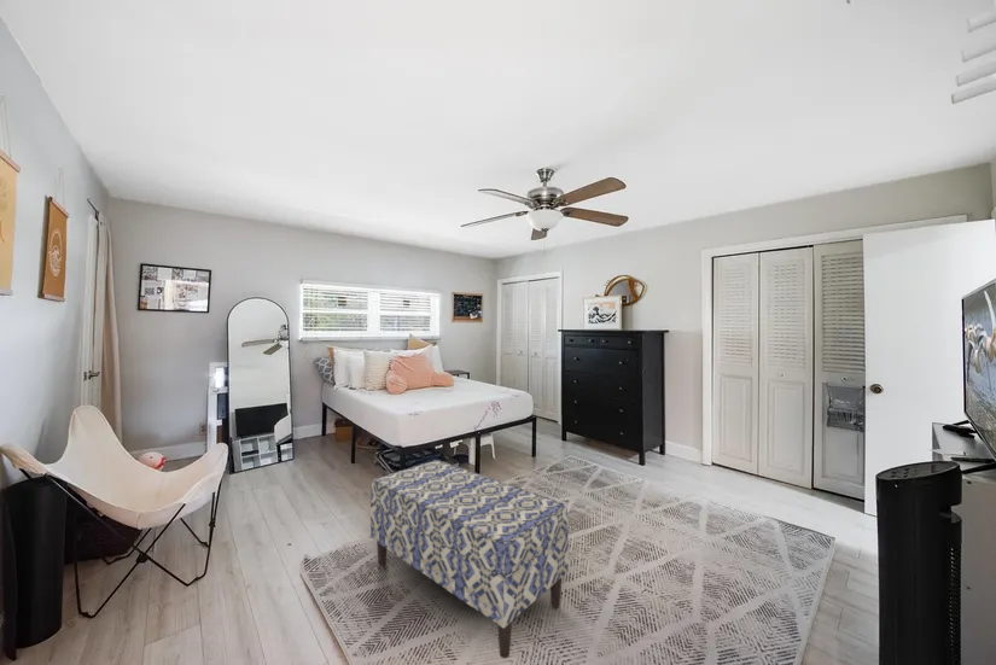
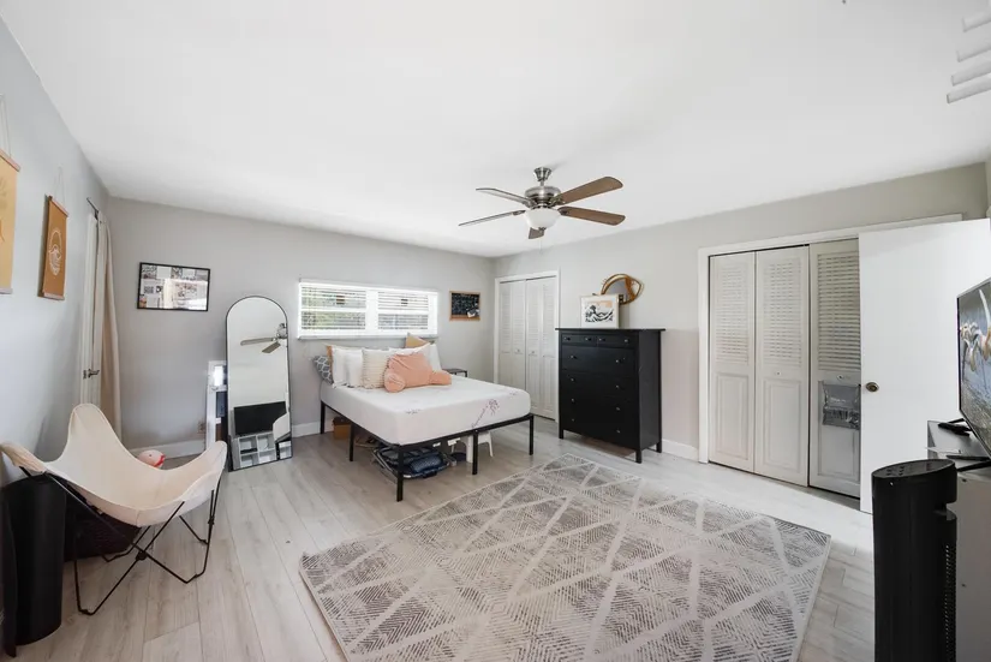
- bench (461, 536)
